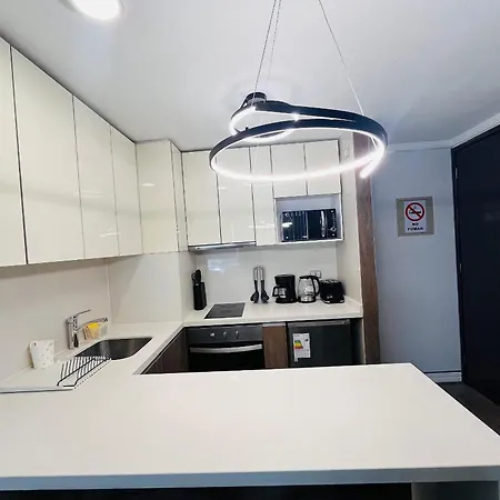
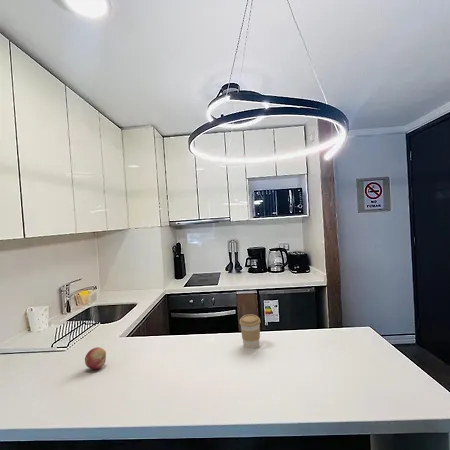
+ fruit (95, 358)
+ coffee cup (250, 331)
